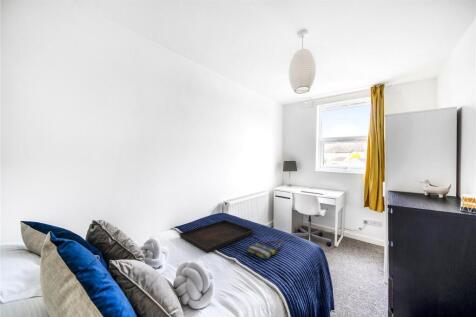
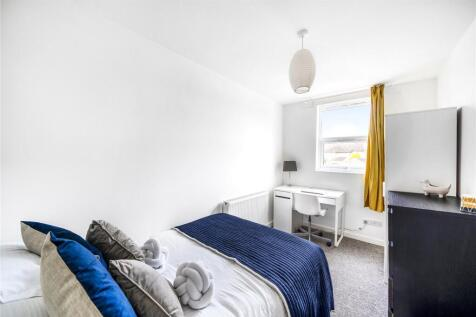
- serving tray (217, 233)
- tote bag (269, 246)
